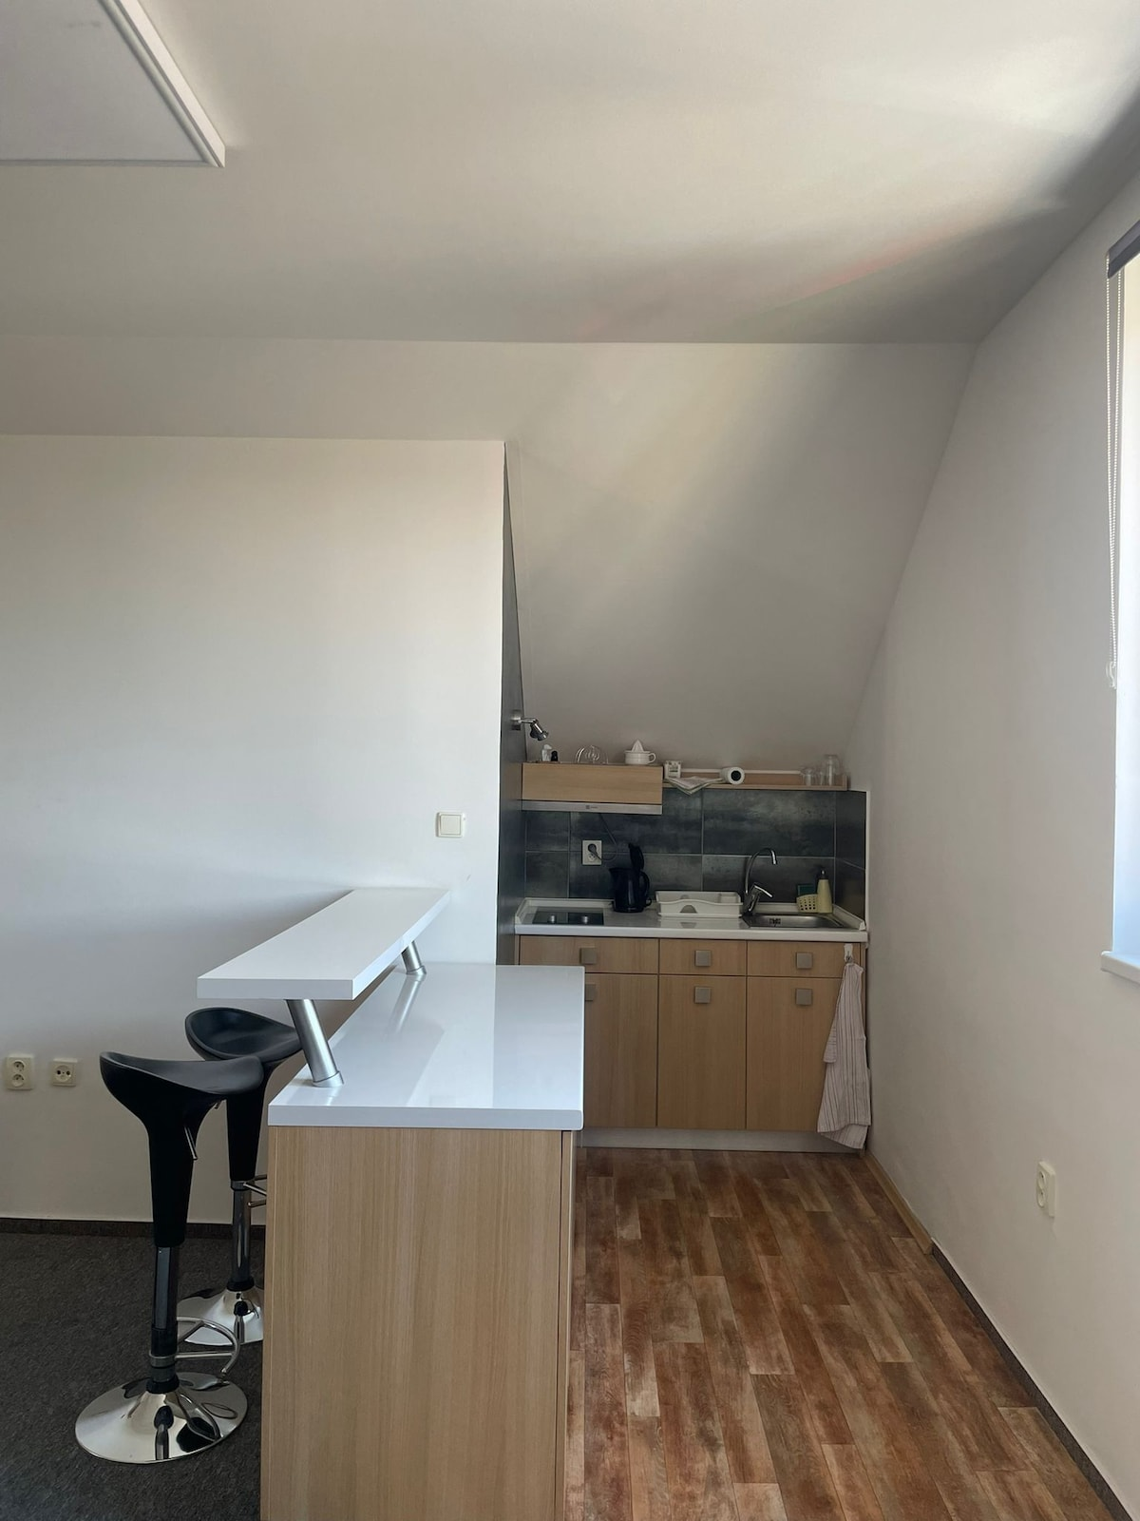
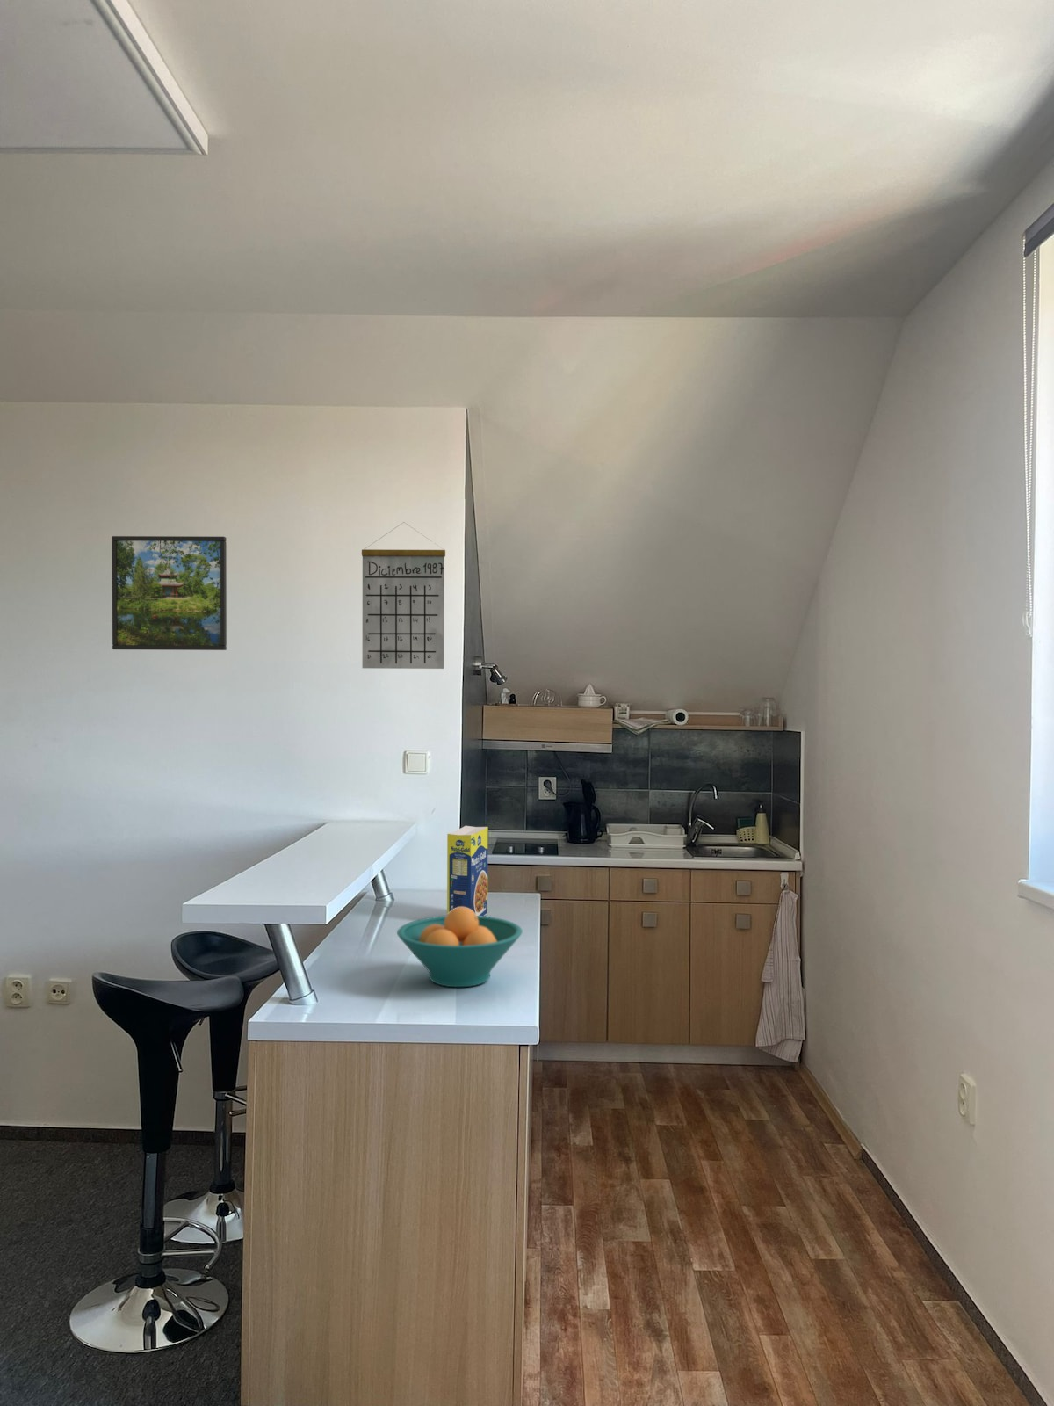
+ calendar (403, 595)
+ fruit bowl (459, 943)
+ legume (467, 875)
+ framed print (168, 593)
